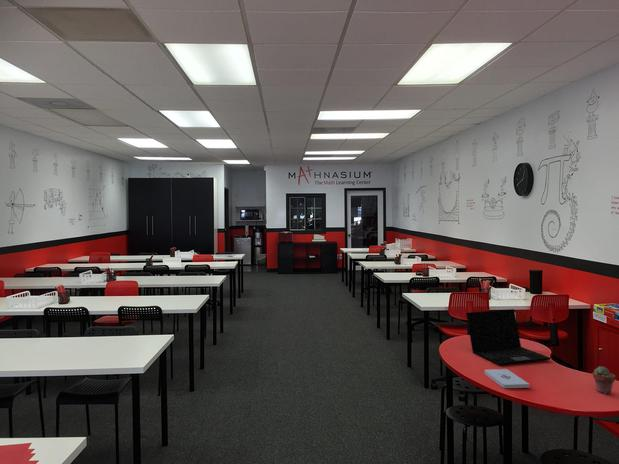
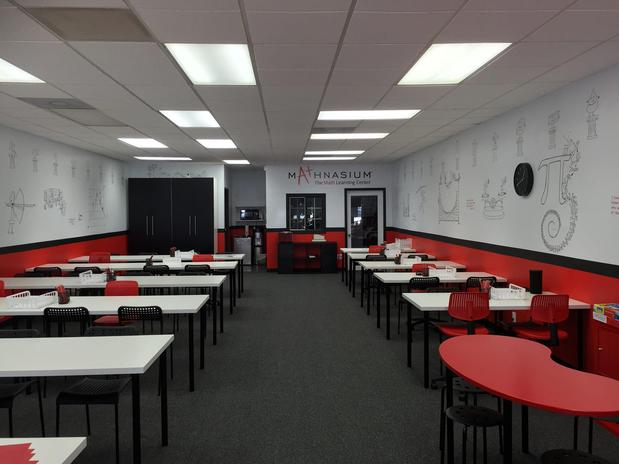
- laptop (506, 335)
- notepad (505, 378)
- potted succulent (603, 379)
